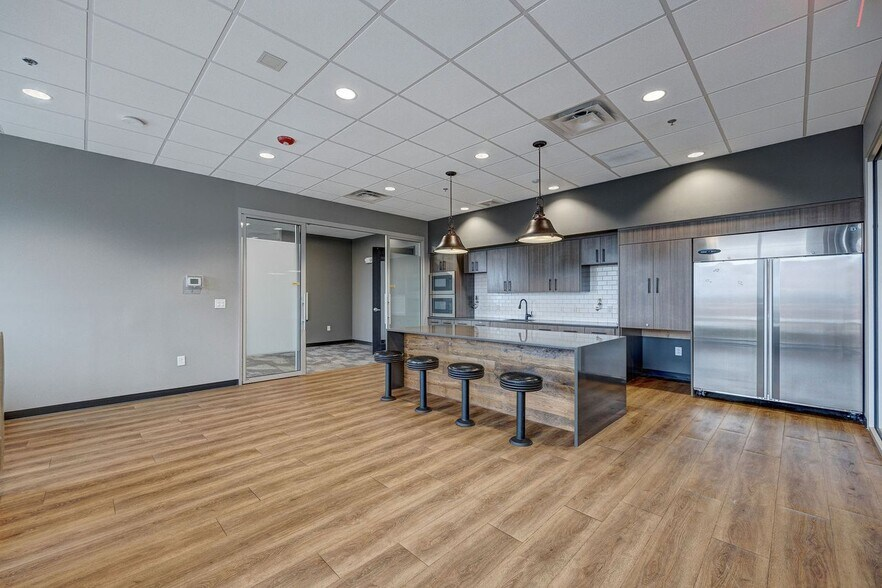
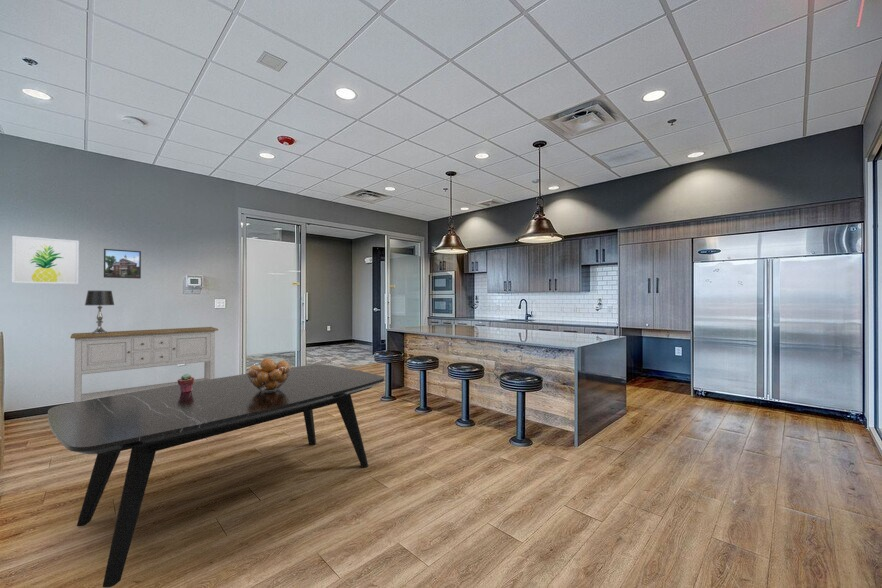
+ table lamp (99, 311)
+ dining table (241, 428)
+ fruit basket (269, 374)
+ potted succulent (186, 382)
+ sideboard (150, 366)
+ wall art (46, 260)
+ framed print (122, 264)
